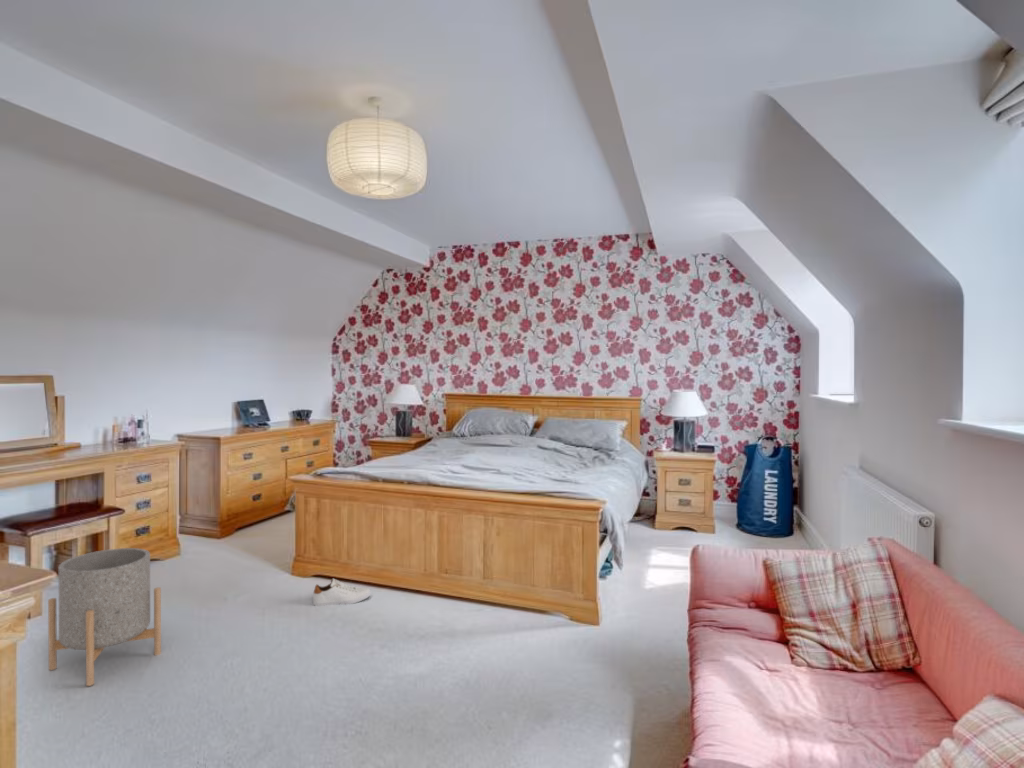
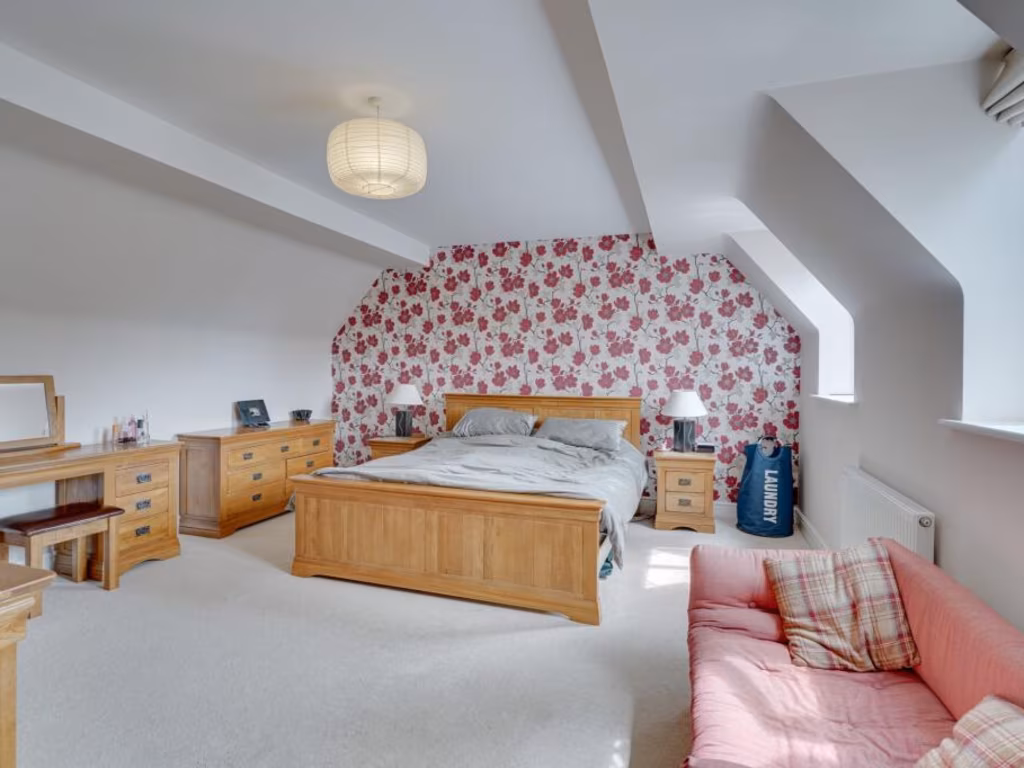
- shoe (342, 590)
- planter (106, 610)
